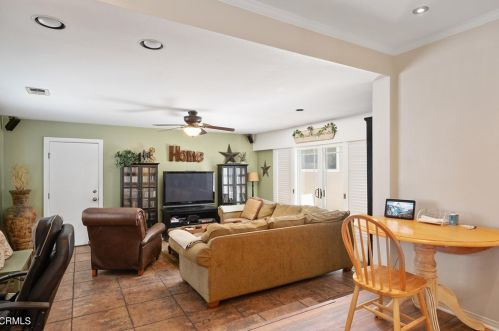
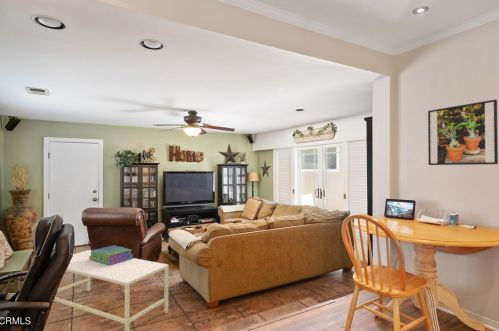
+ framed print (459, 135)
+ coffee table (105, 280)
+ stack of books (111, 254)
